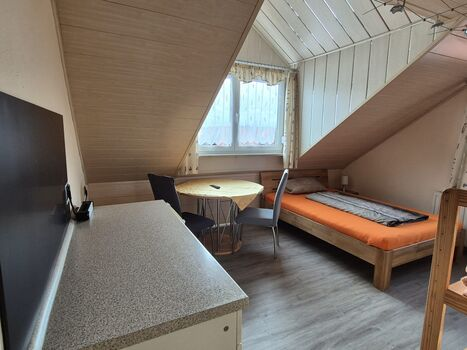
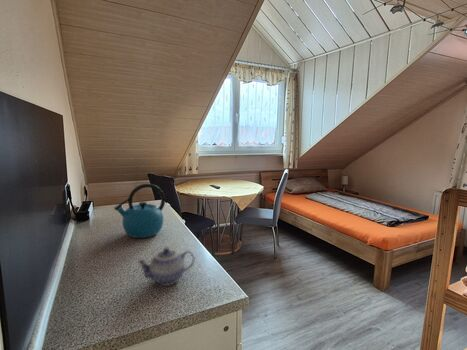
+ teapot (167, 264)
+ kettle (140, 209)
